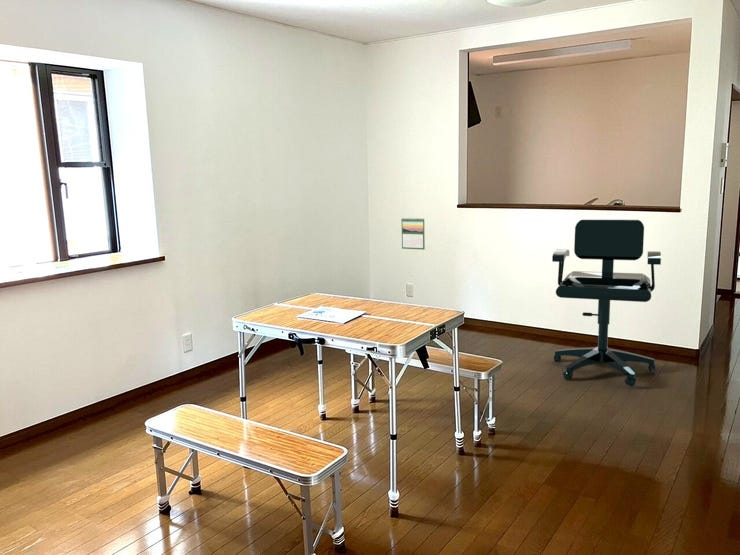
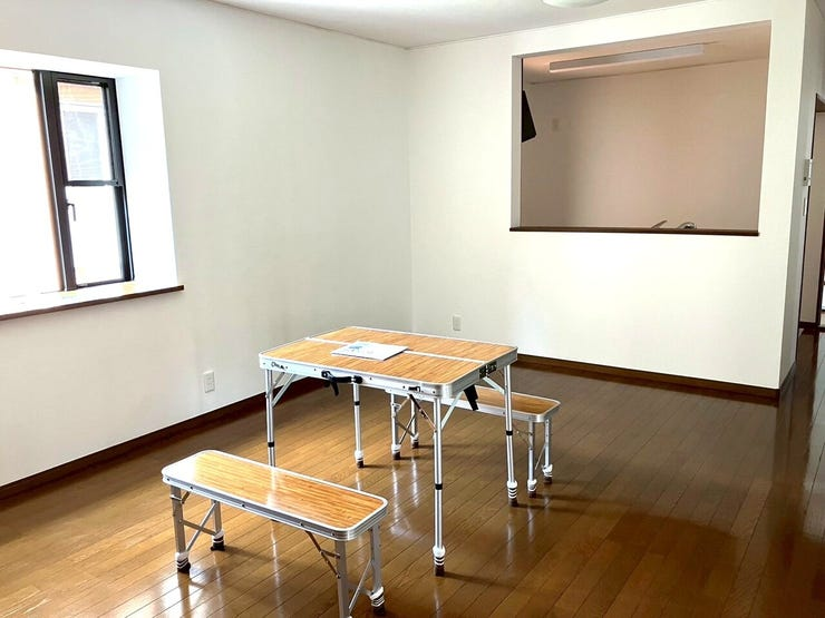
- office chair (605, 297)
- calendar (412, 233)
